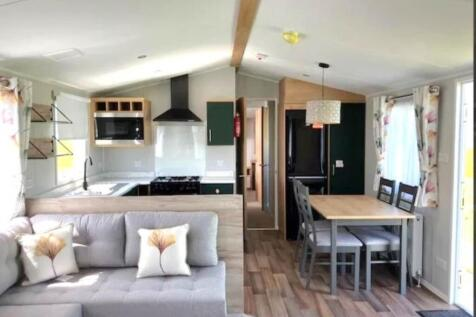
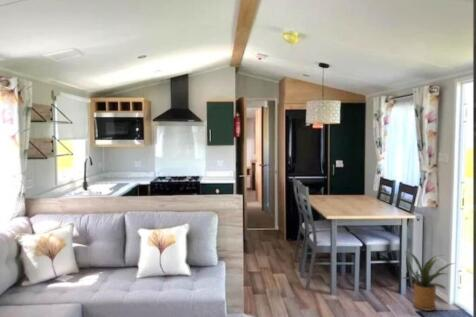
+ house plant (427, 278)
